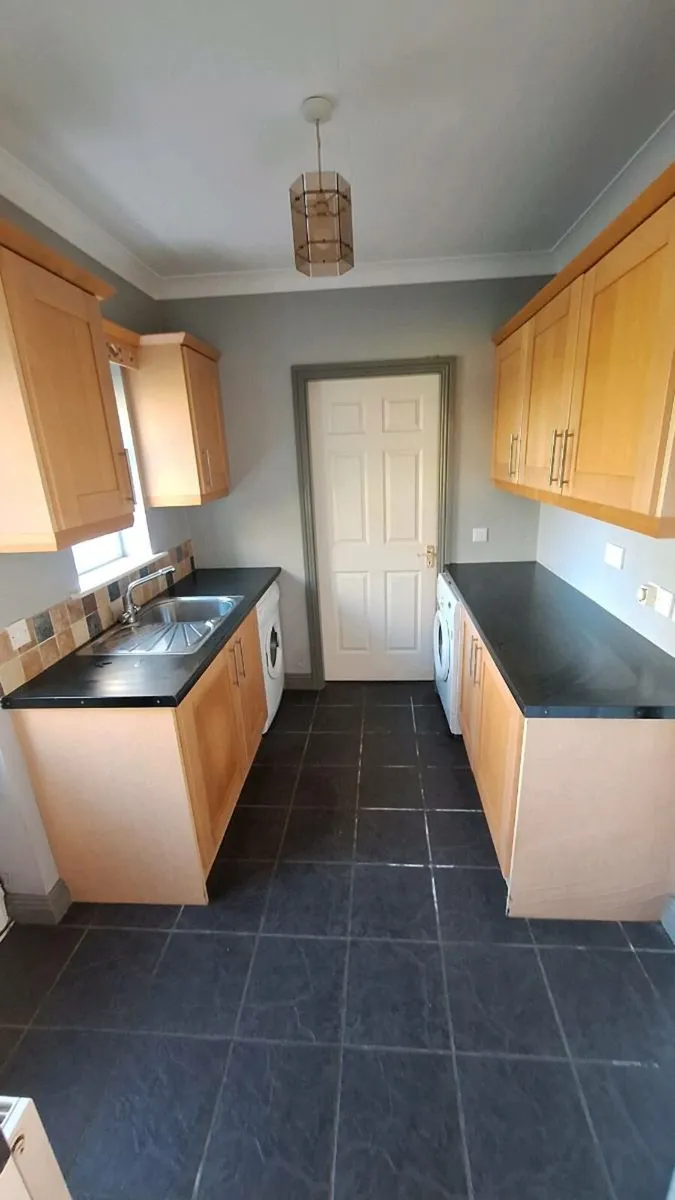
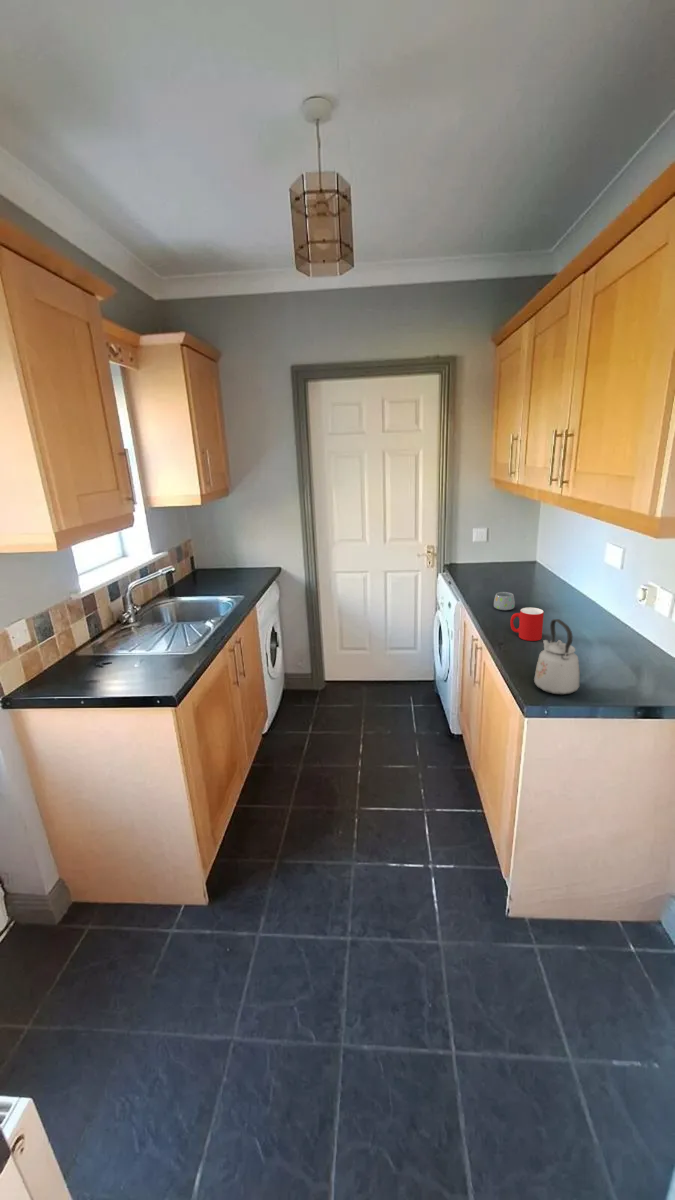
+ mug (503, 600)
+ cup (526, 623)
+ kettle (555, 652)
